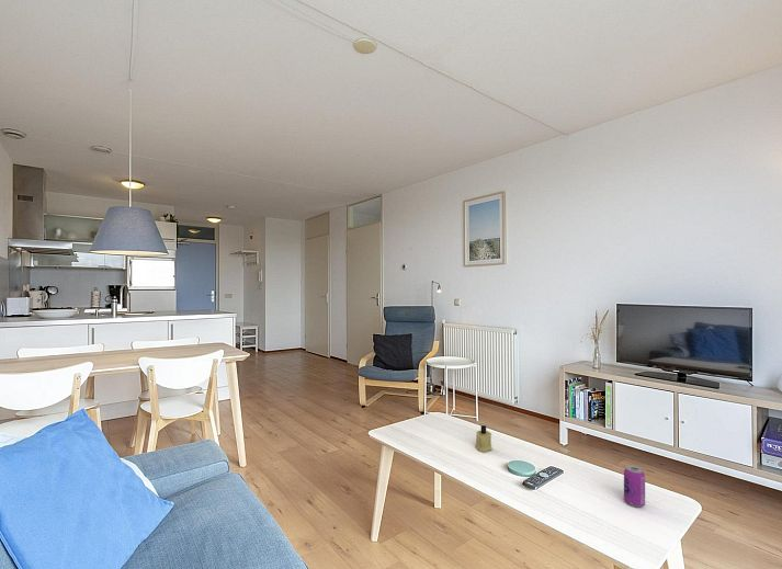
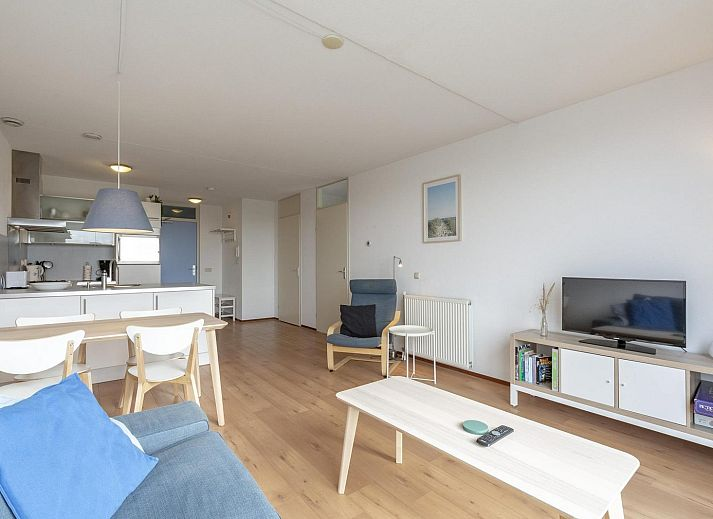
- beverage can (634, 486)
- candle (483, 436)
